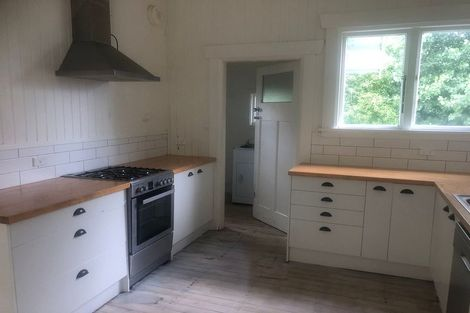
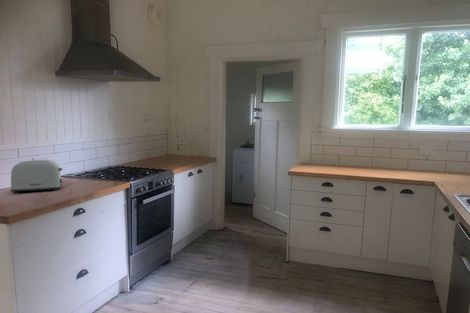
+ toaster (37, 175)
